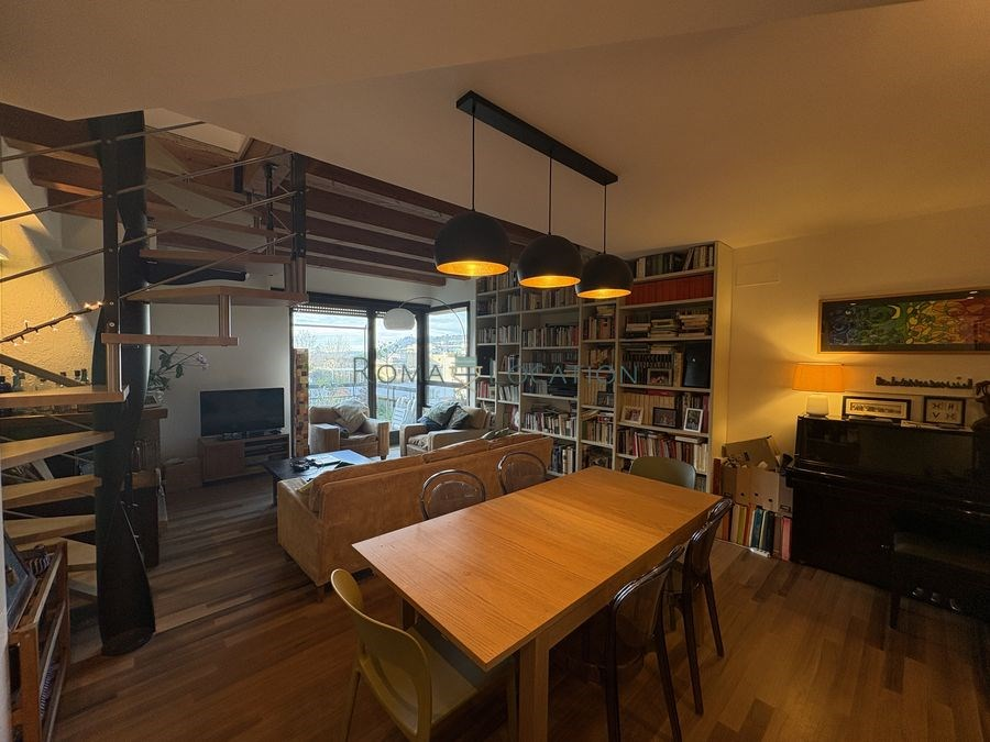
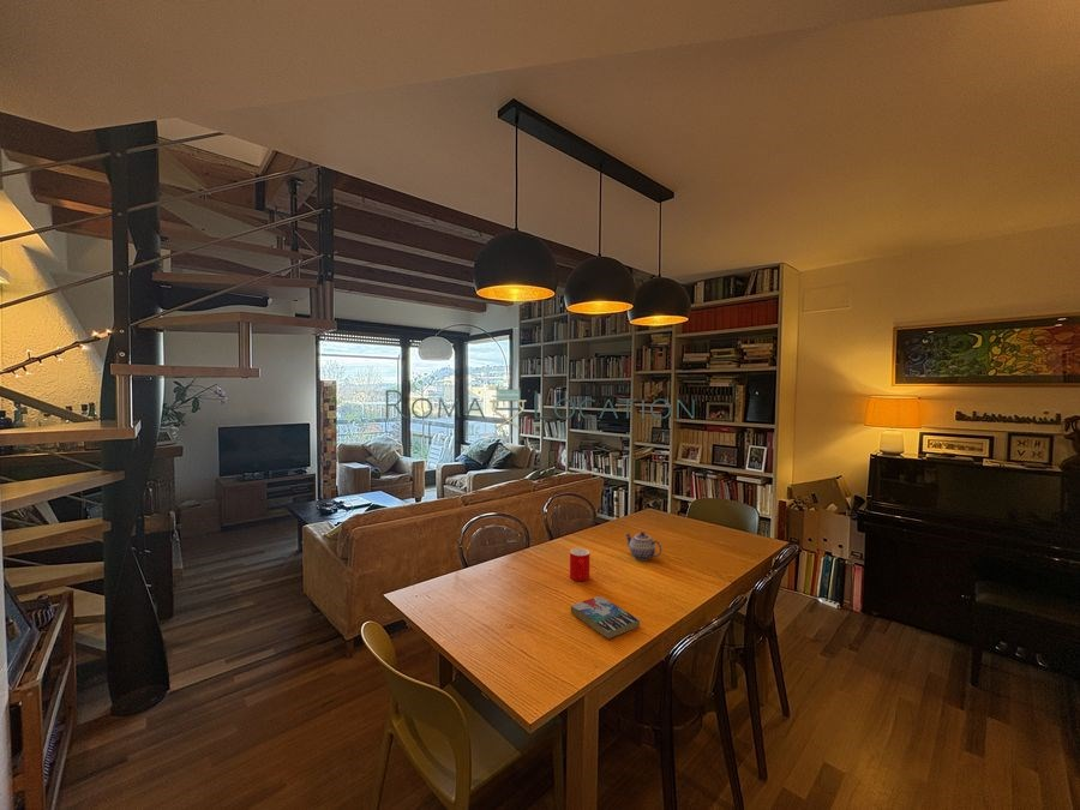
+ cup (580, 565)
+ teapot (642, 544)
+ book (604, 614)
